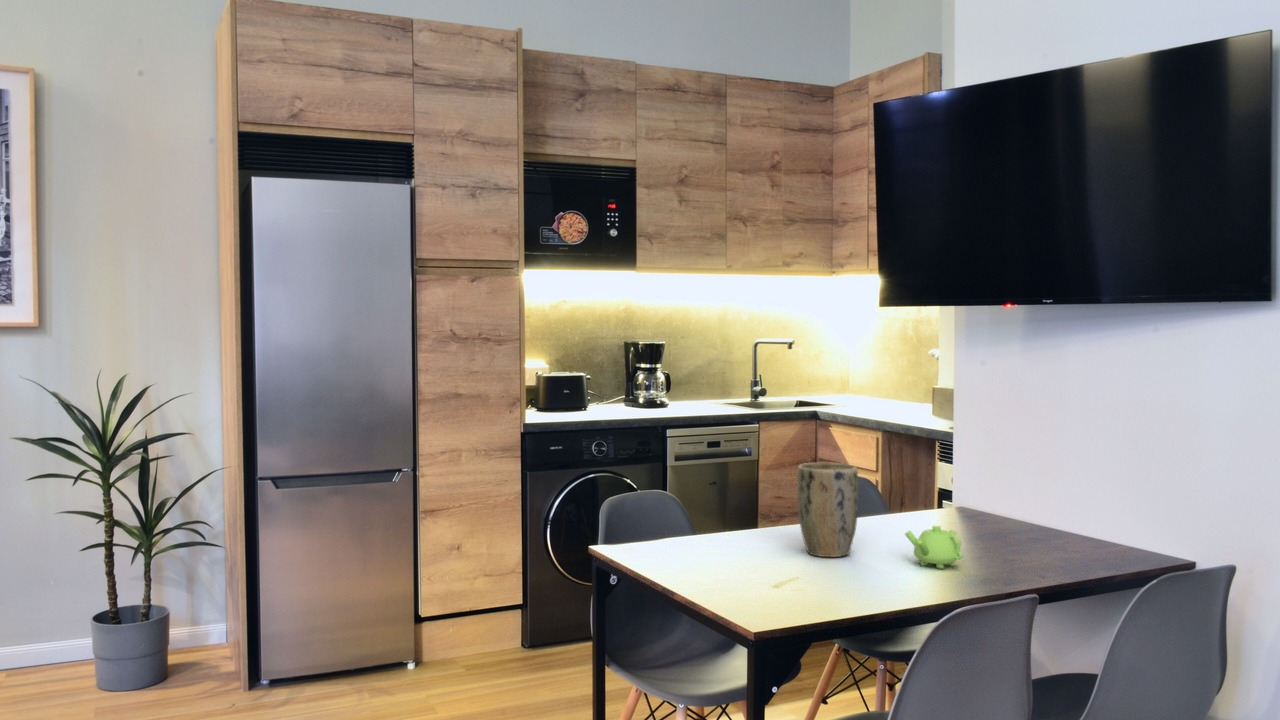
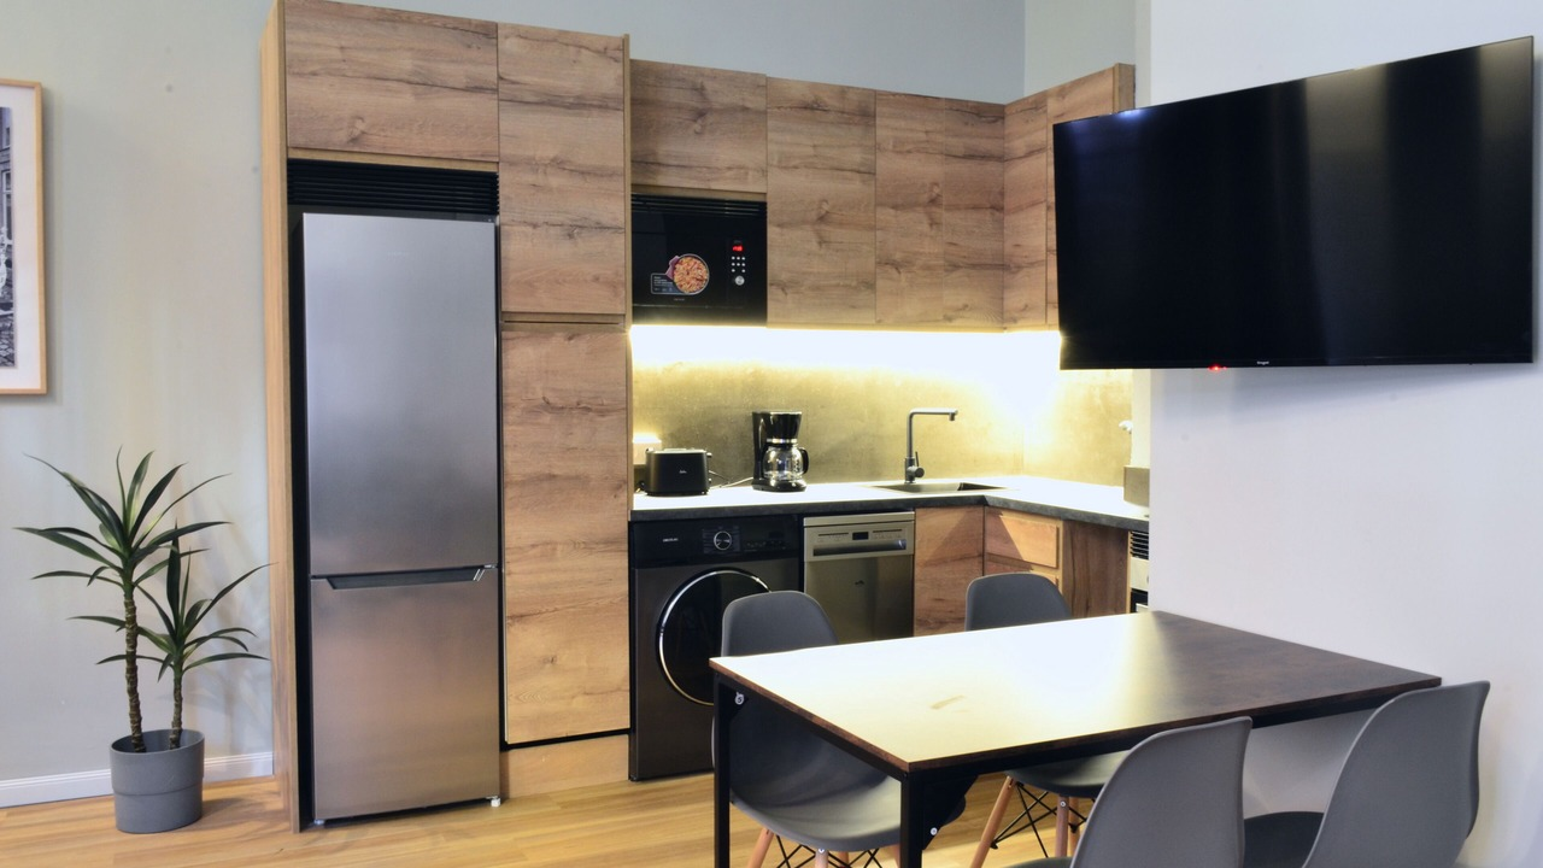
- plant pot (827, 509)
- teapot (933, 544)
